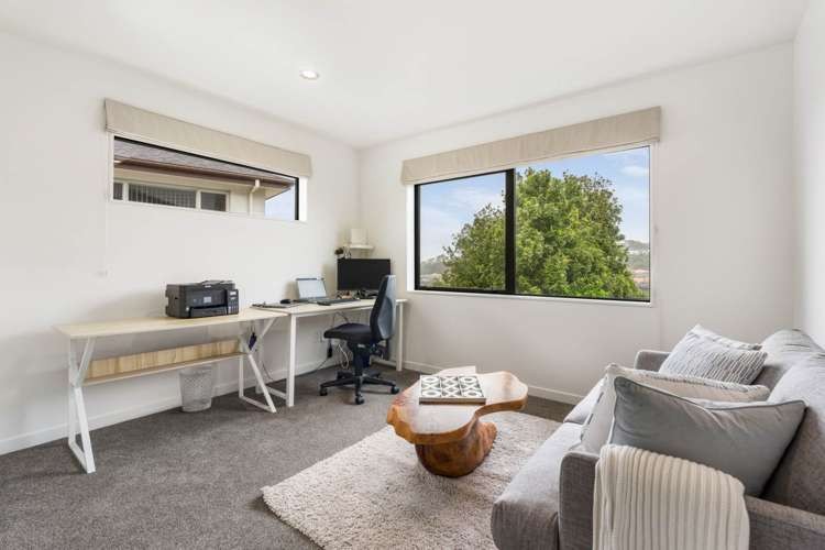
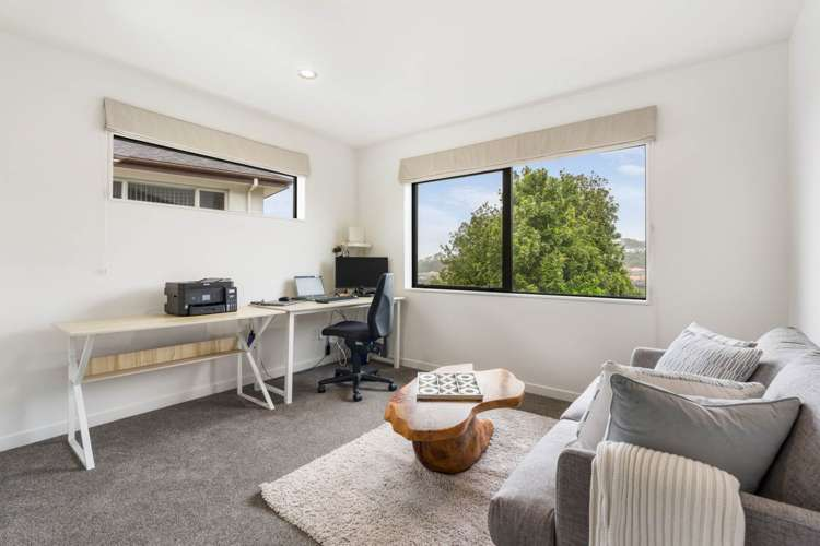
- wastebasket (197, 388)
